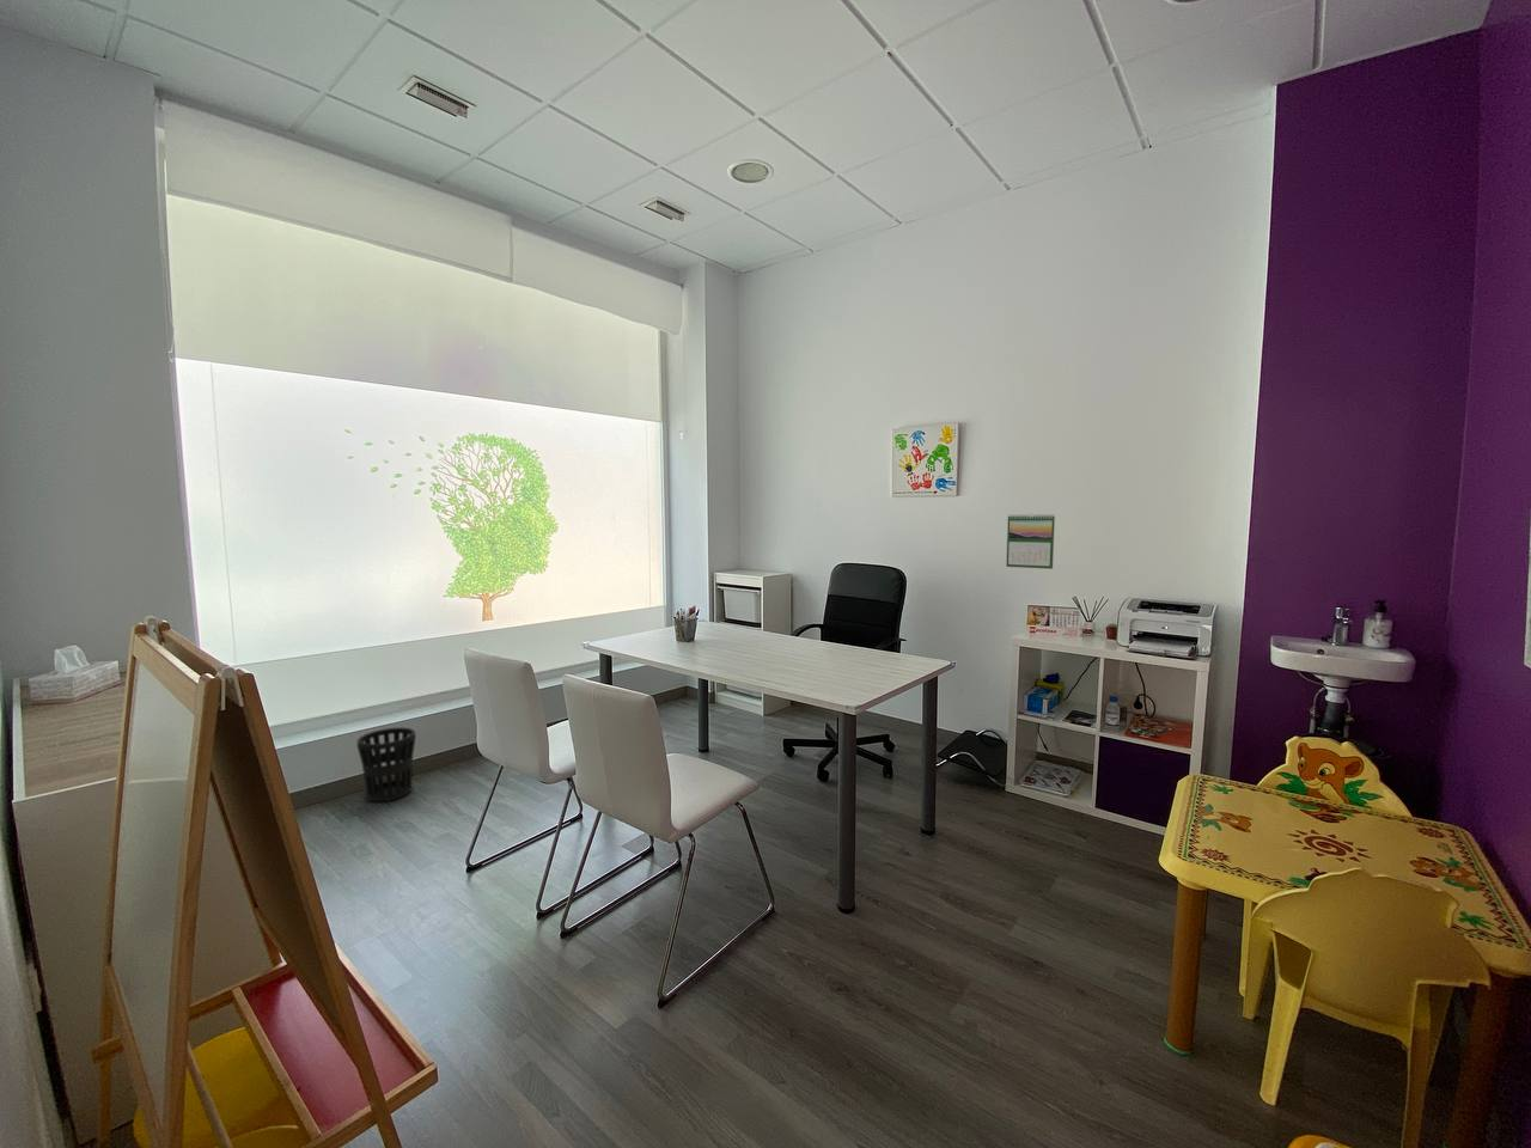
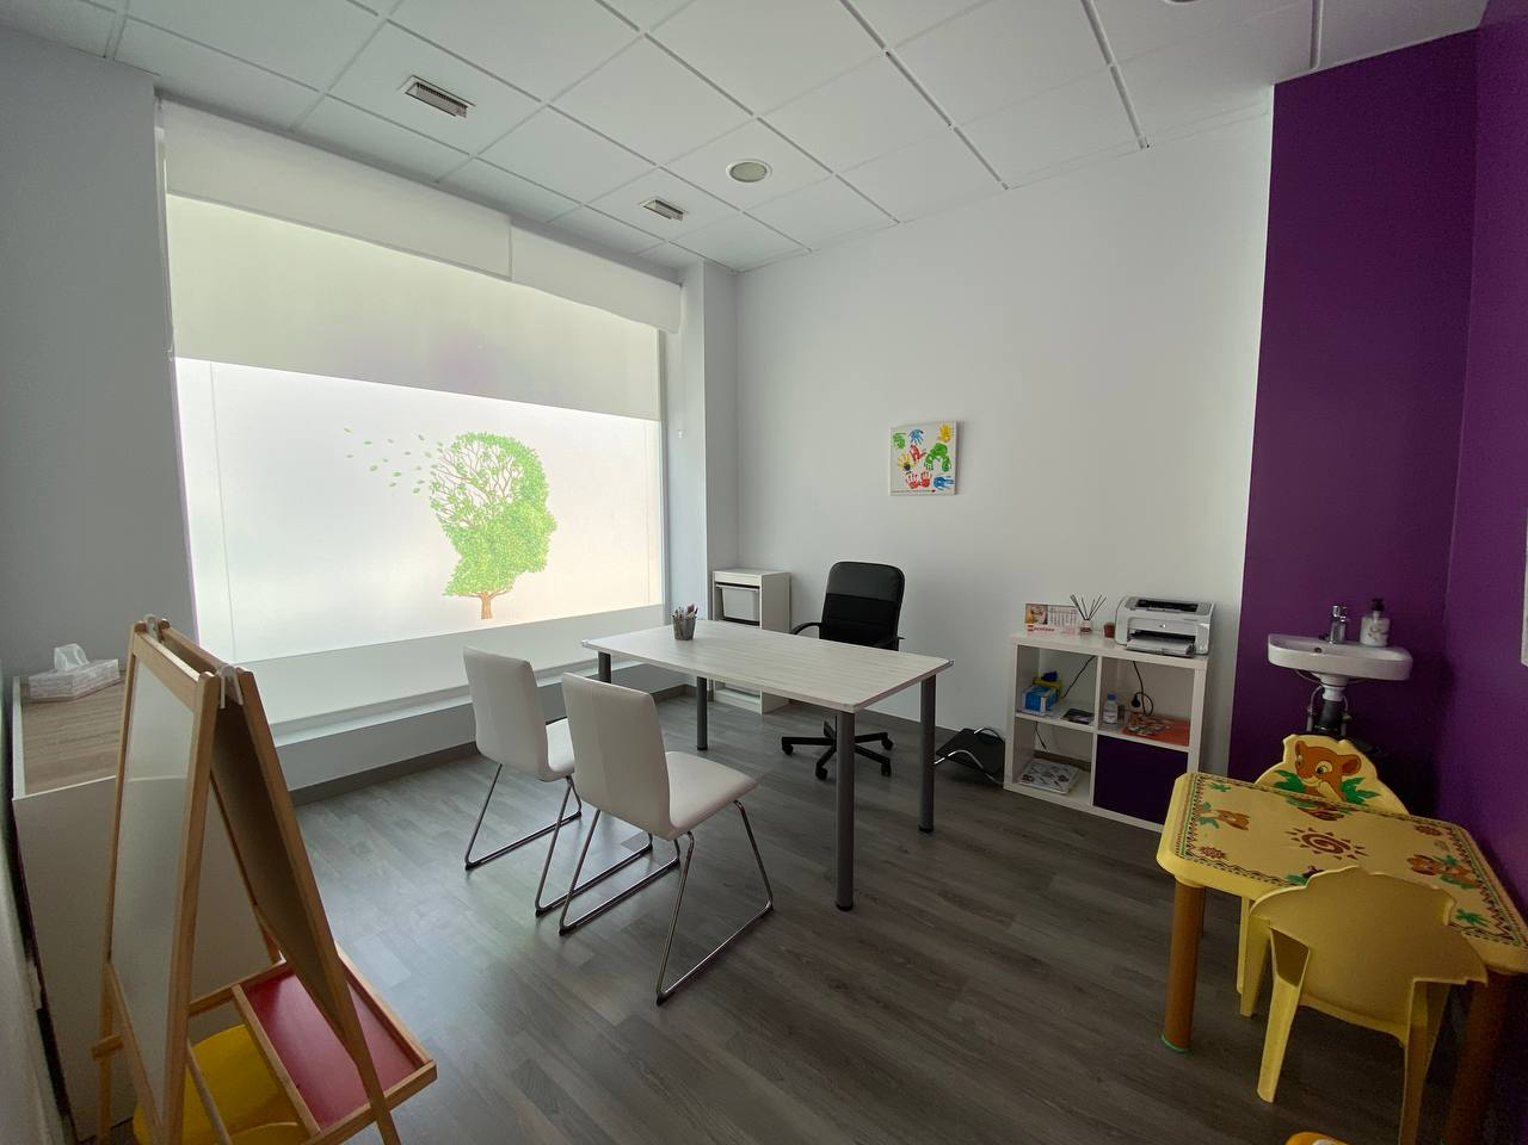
- calendar (1030, 540)
- wastebasket (387, 765)
